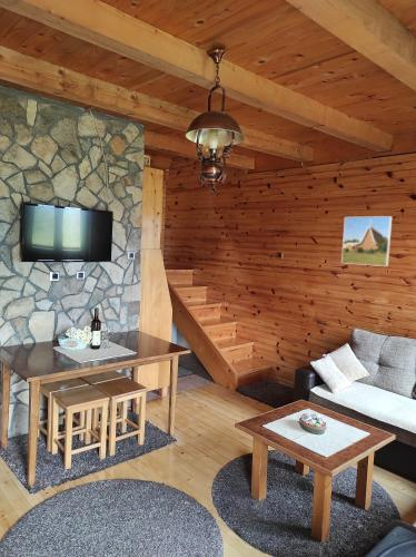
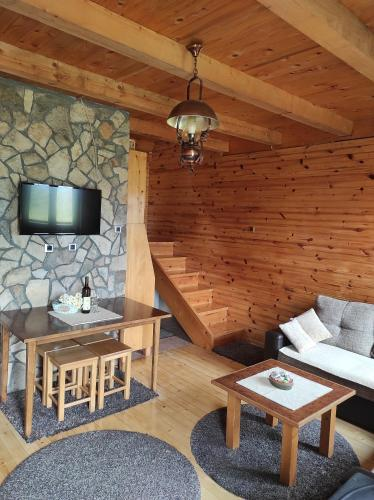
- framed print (365, 241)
